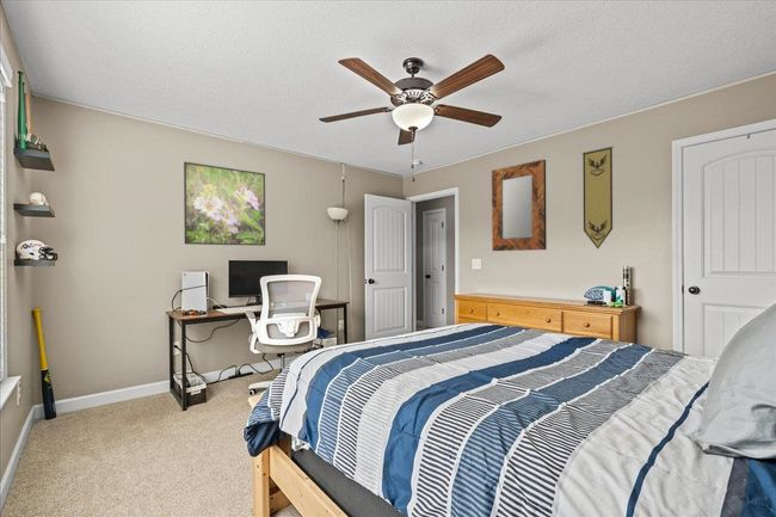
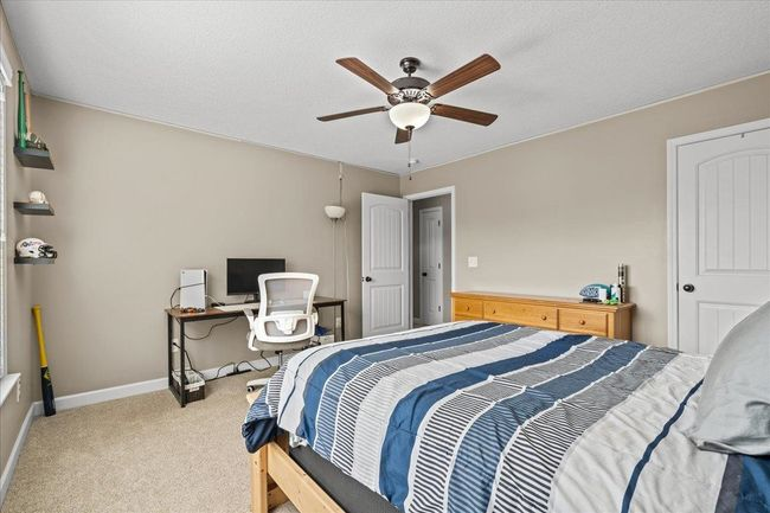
- pennant (597, 199)
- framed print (227, 205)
- home mirror (517, 208)
